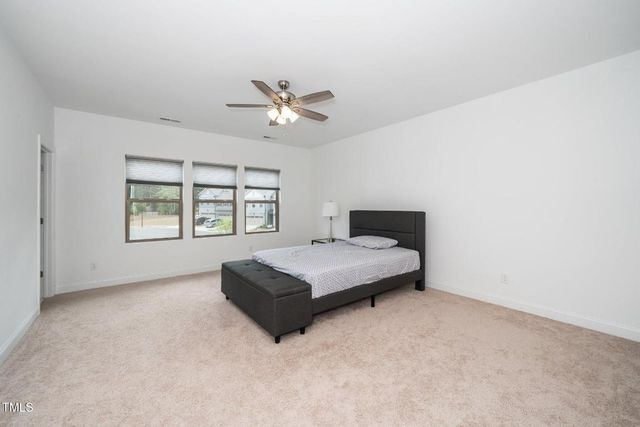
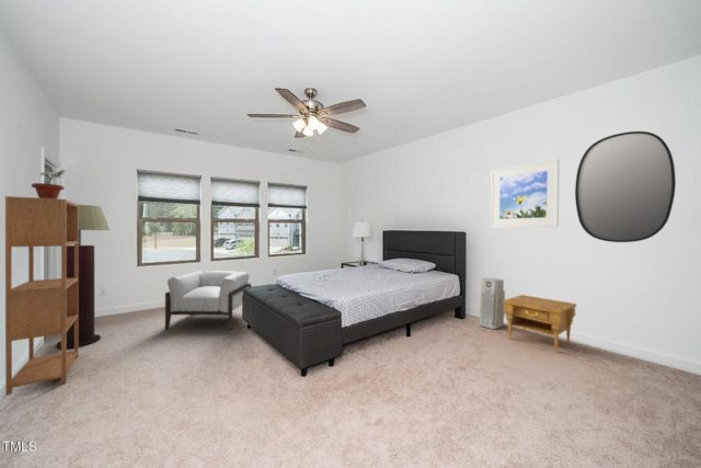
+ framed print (521, 196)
+ bookcase (46, 287)
+ home mirror (620, 187)
+ potted plant (49, 182)
+ air purifier (493, 301)
+ floor lamp (79, 274)
+ nightstand (538, 321)
+ armchair (211, 297)
